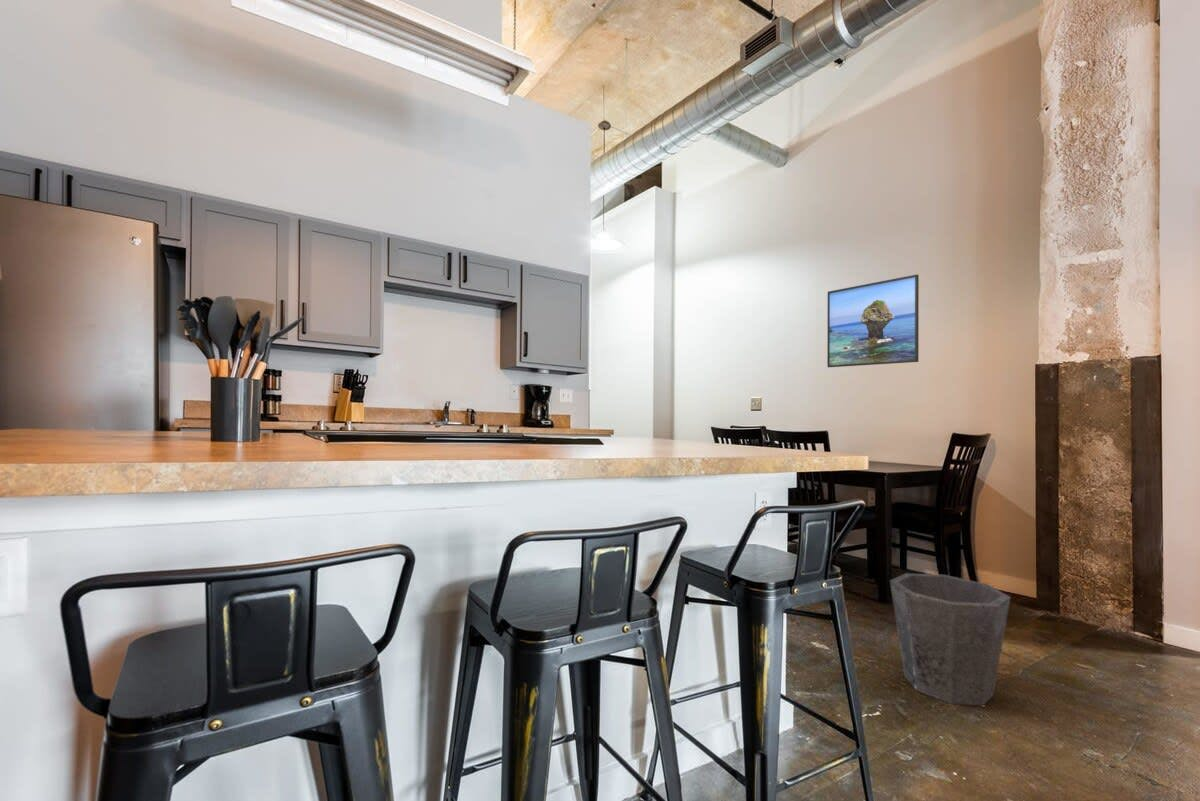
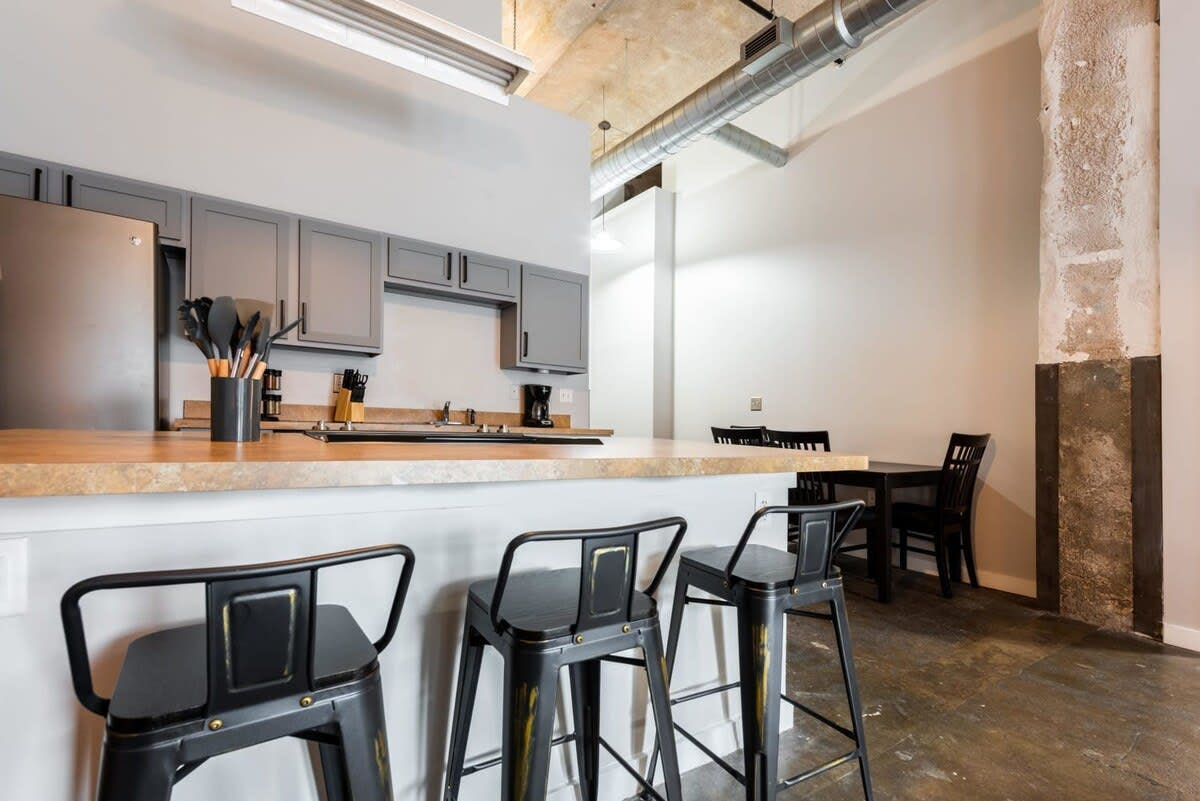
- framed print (869, 324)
- waste bin (947, 637)
